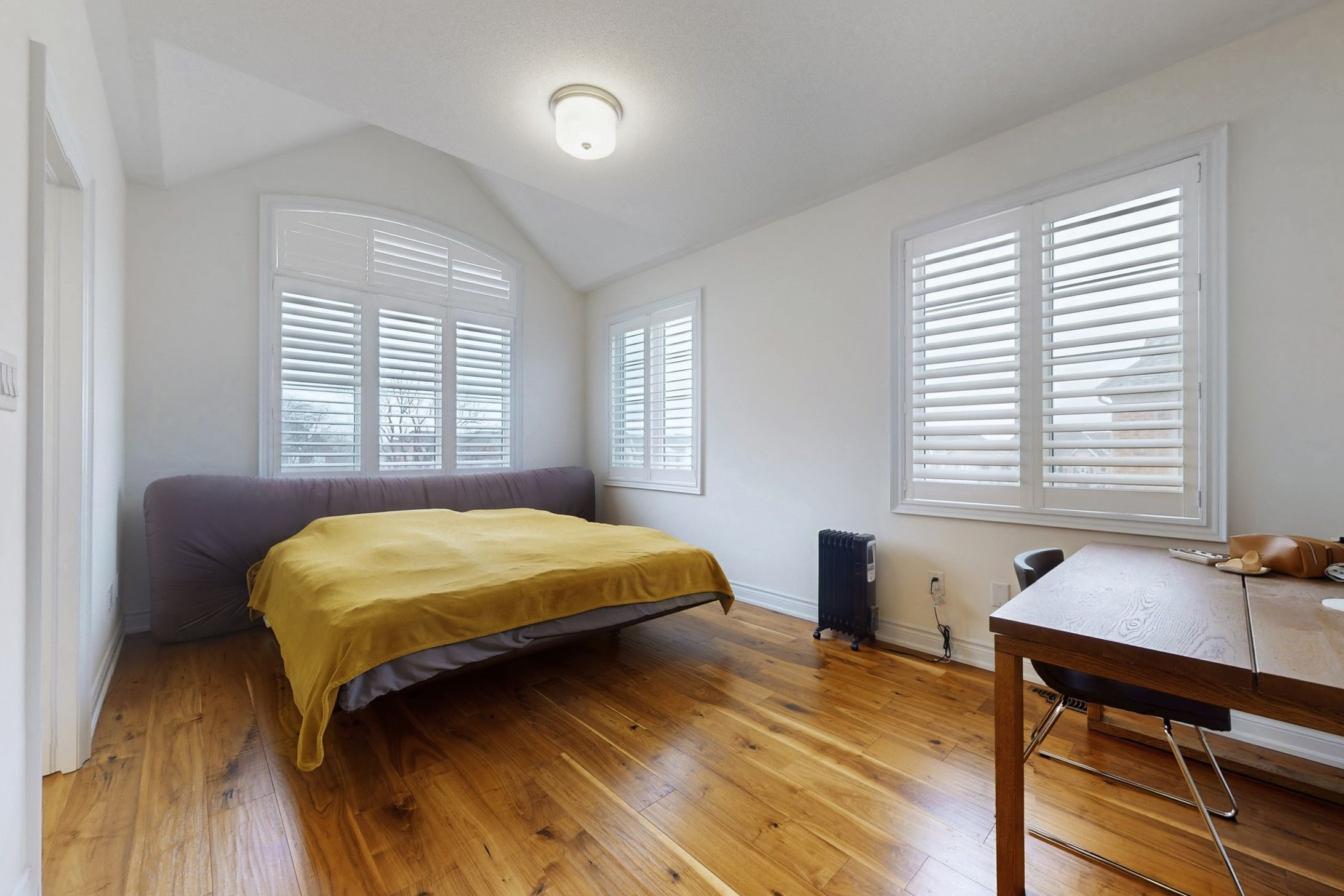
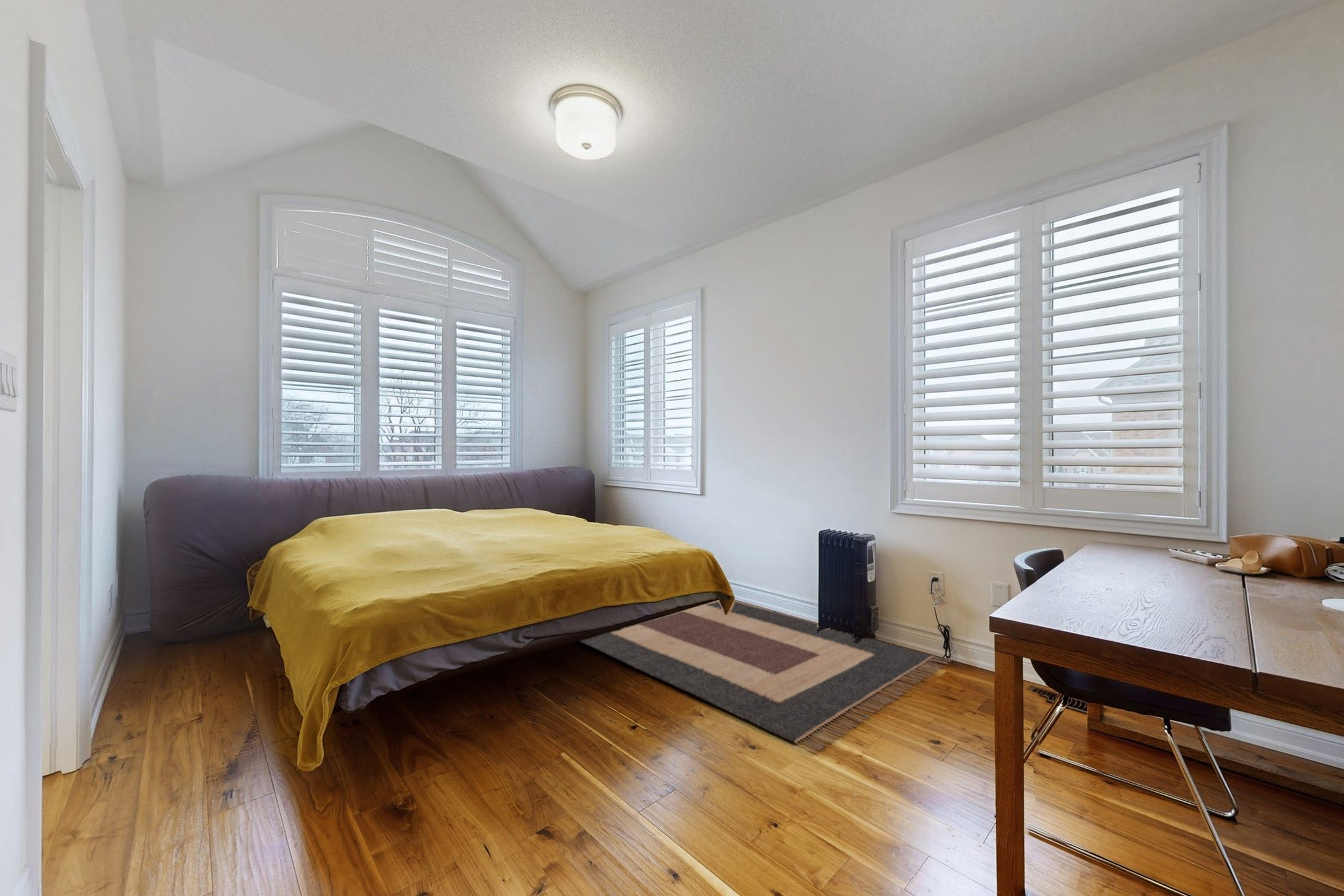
+ rug (719, 638)
